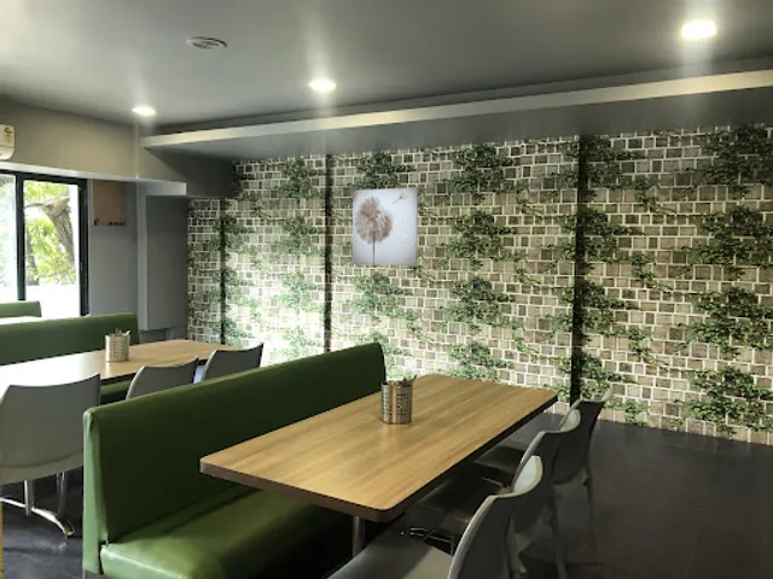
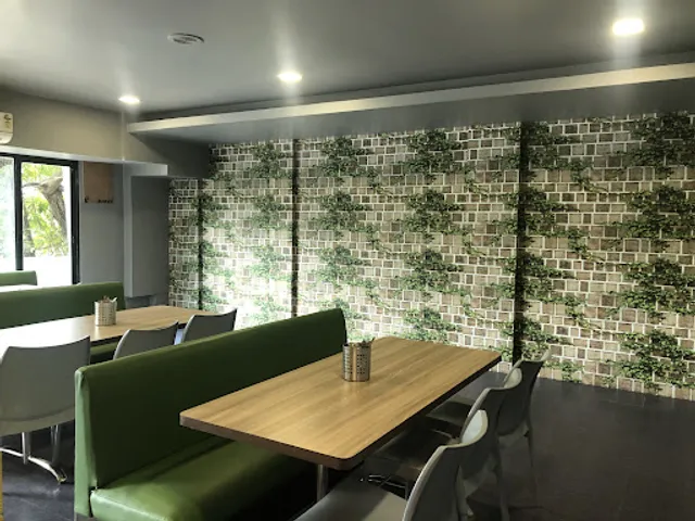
- wall art (384, 227)
